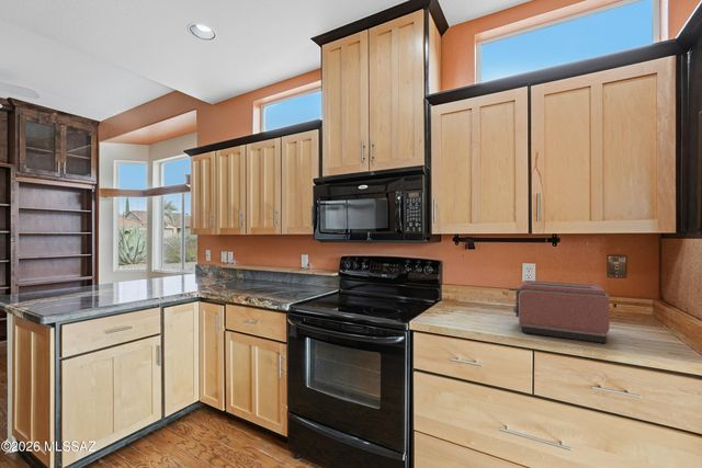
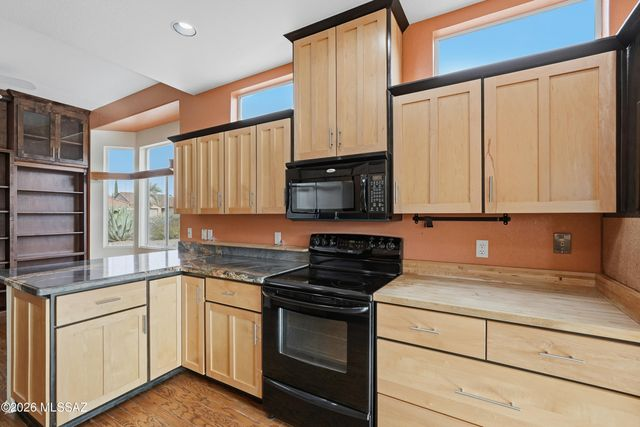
- toaster (554, 307)
